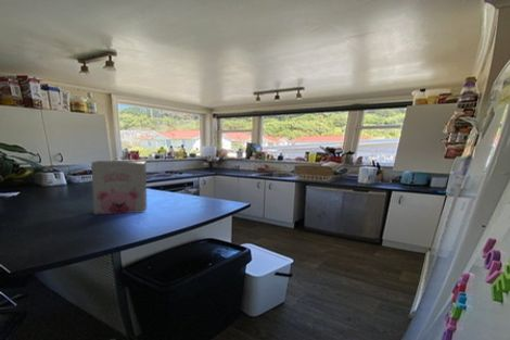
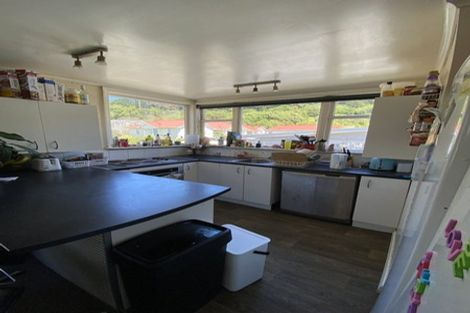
- cereal box (120, 187)
